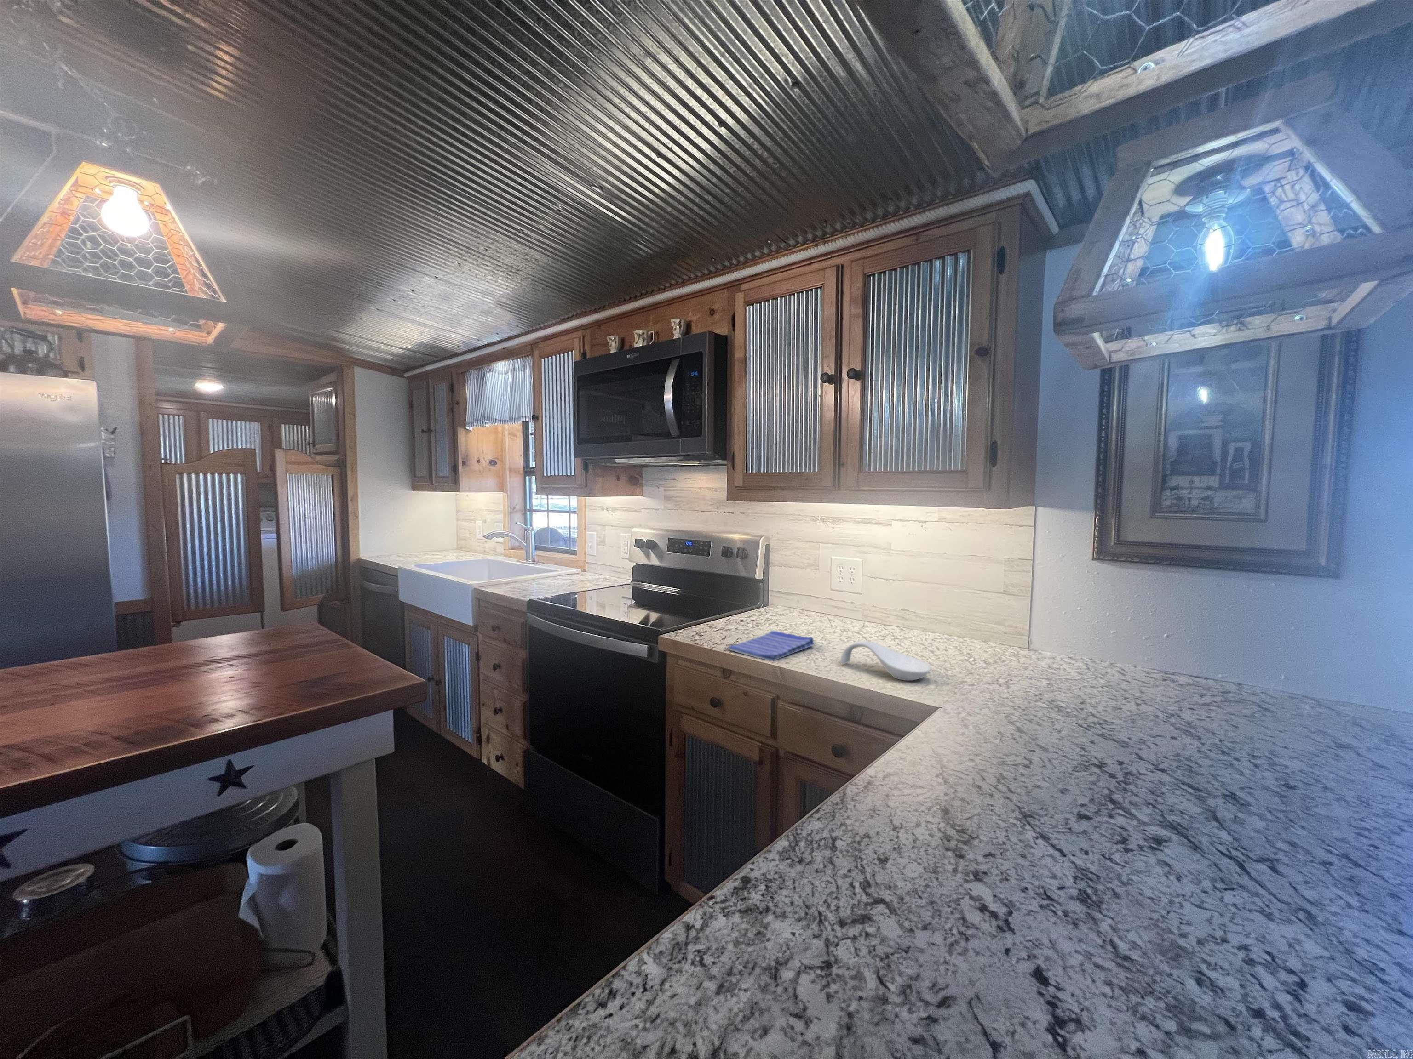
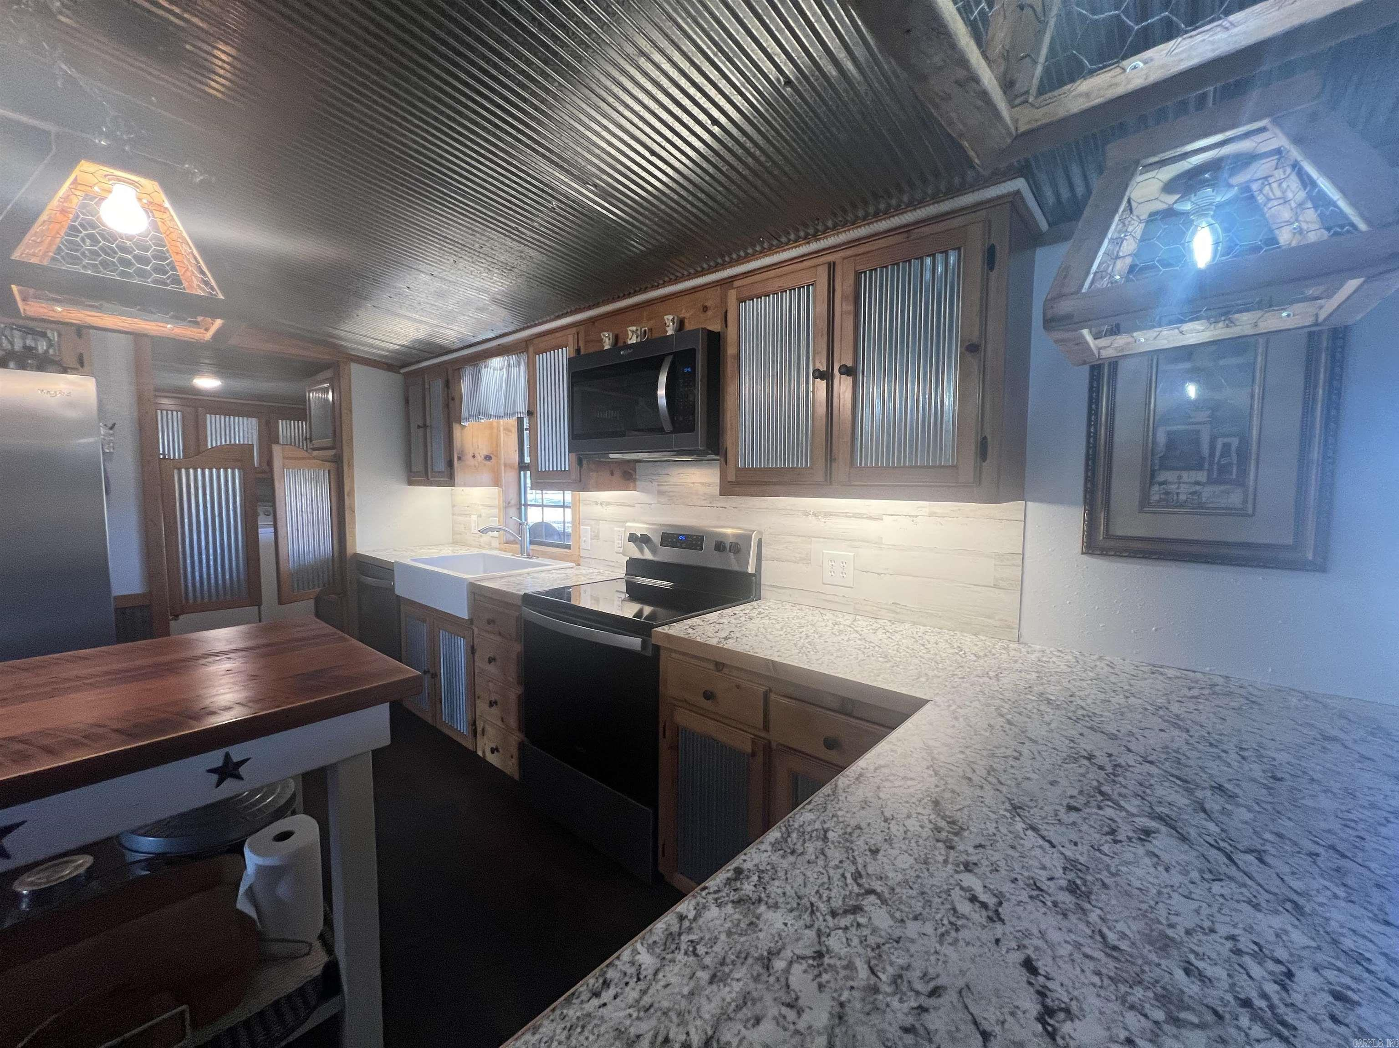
- dish towel (772, 643)
- spoon rest (885, 660)
